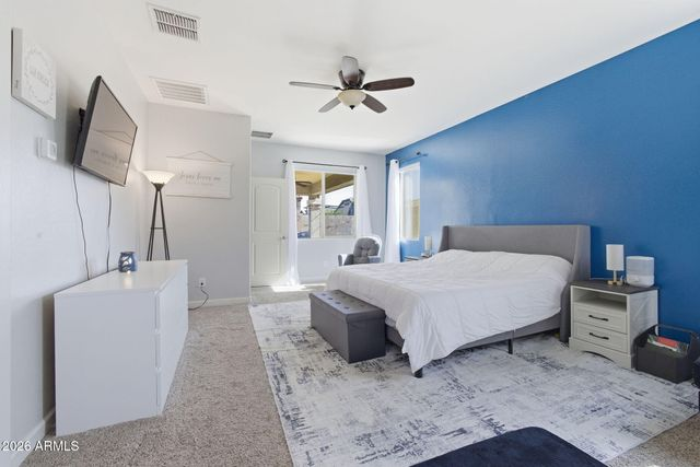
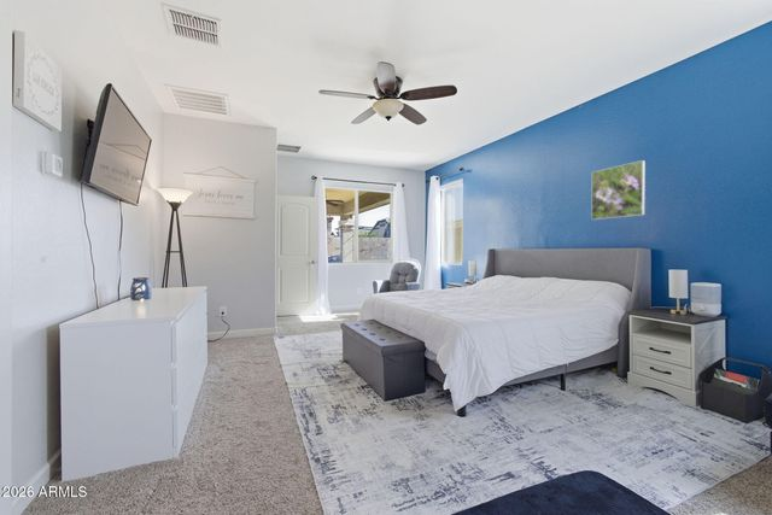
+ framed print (616, 192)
